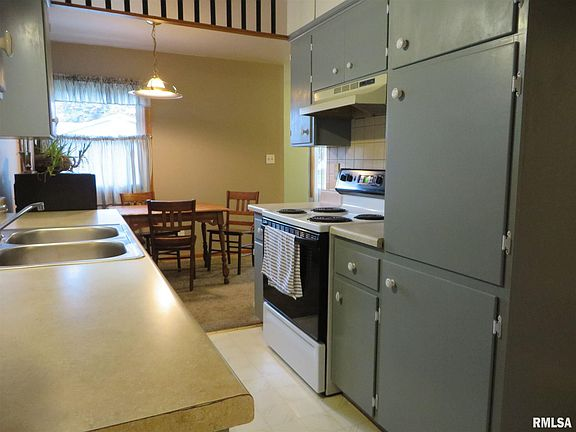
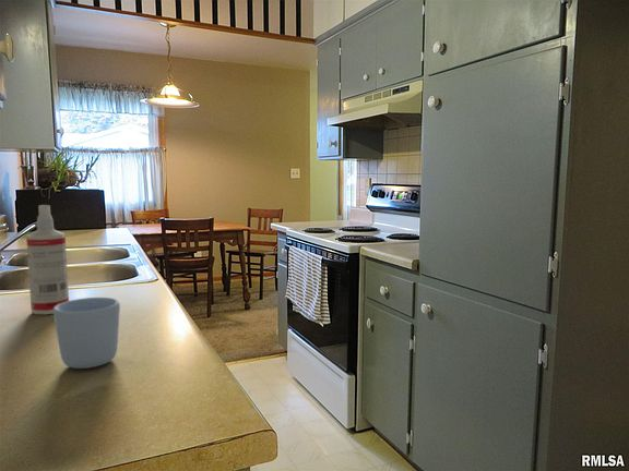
+ mug (87, 330)
+ spray bottle (47, 257)
